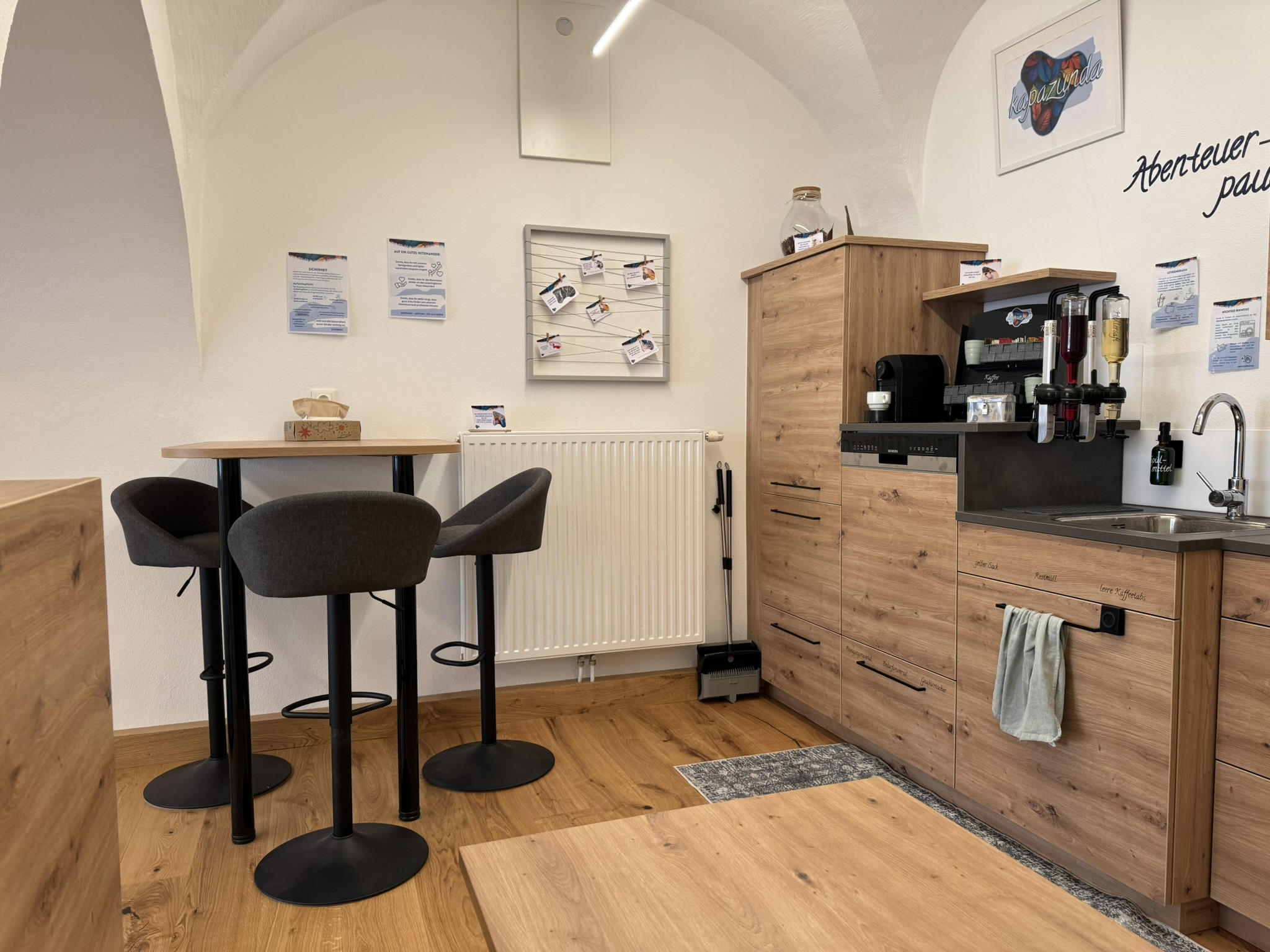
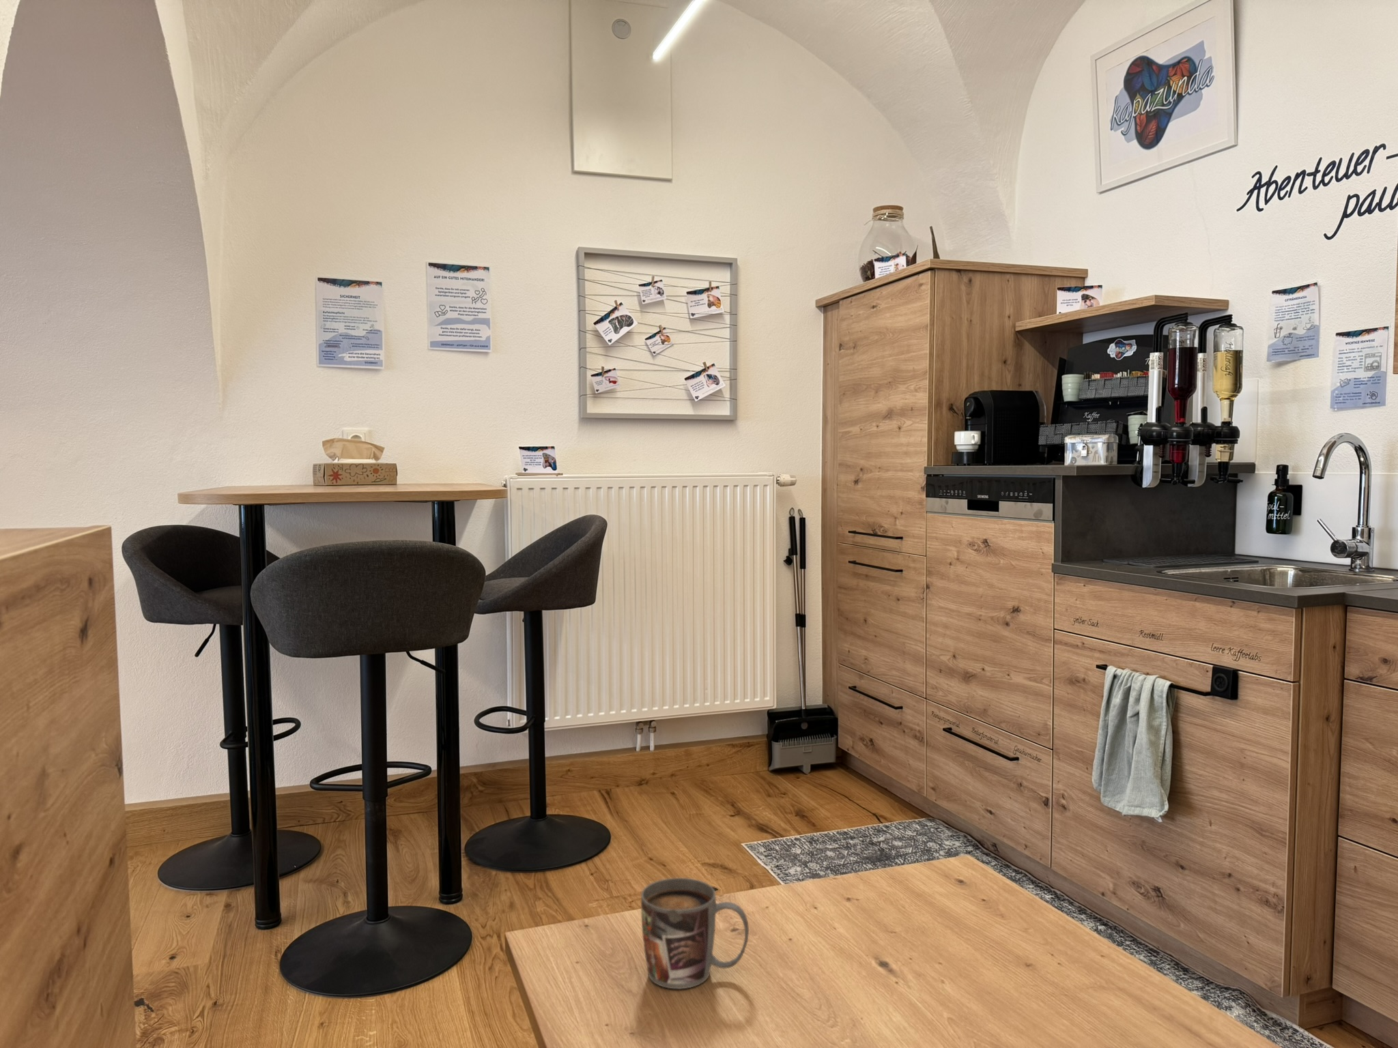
+ mug (695, 934)
